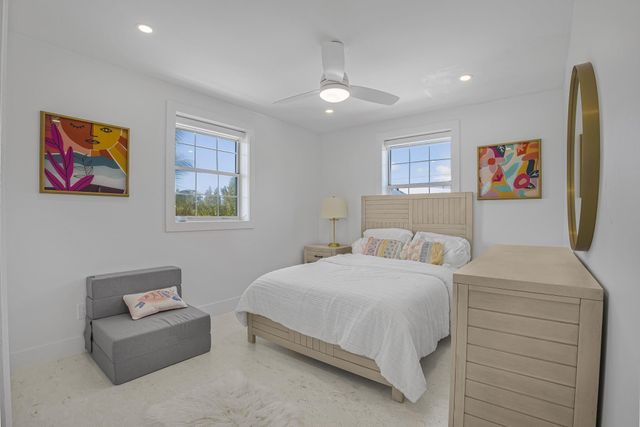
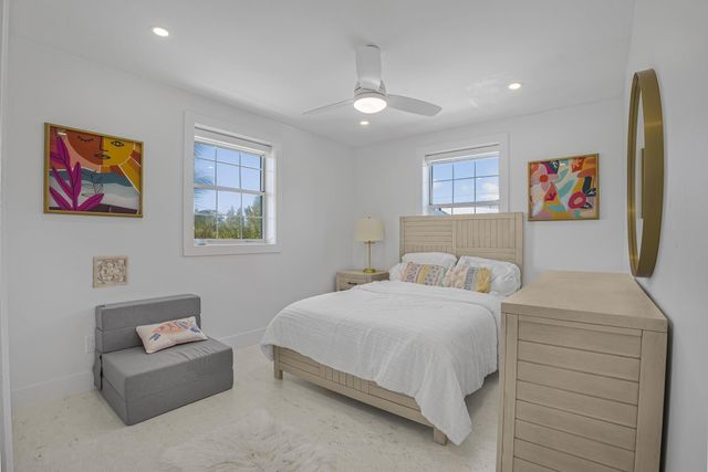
+ wall ornament (111, 272)
